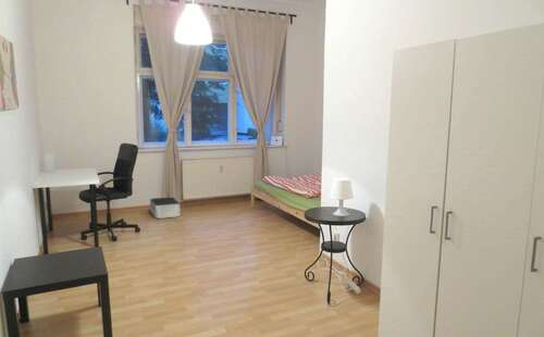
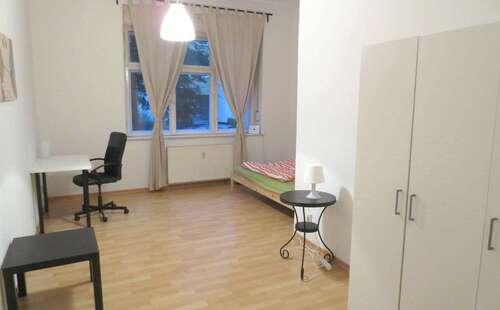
- storage bin (164, 207)
